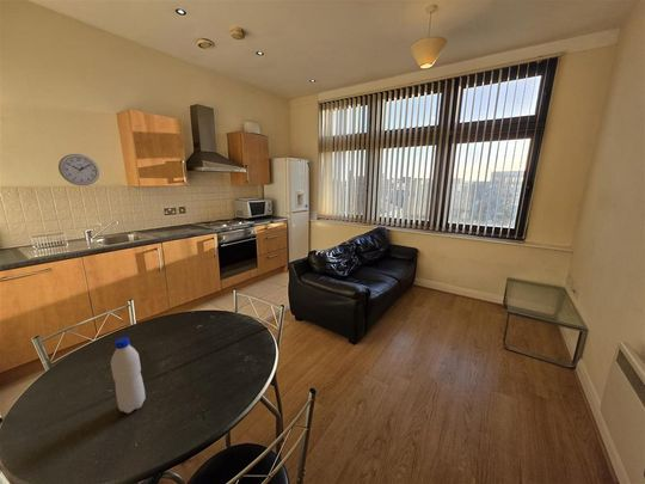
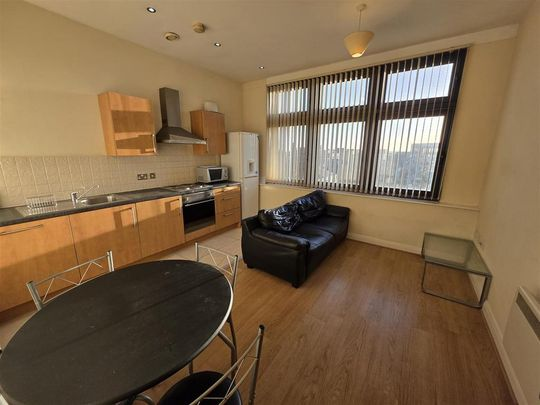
- wall clock (80, 170)
- water bottle (127, 373)
